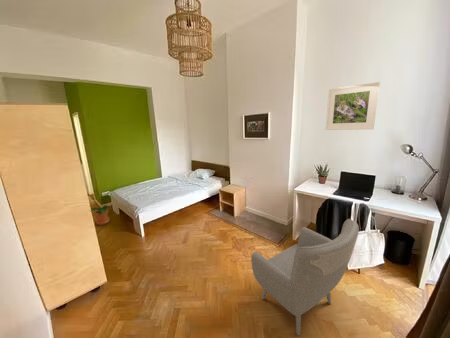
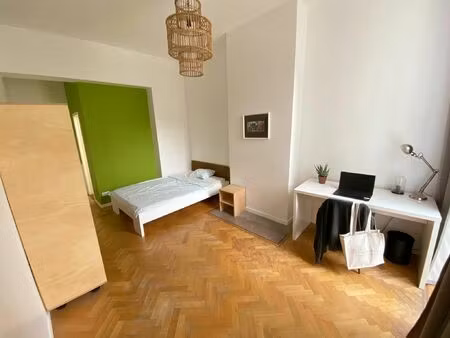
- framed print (350, 108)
- potted plant (100, 215)
- armchair (306, 267)
